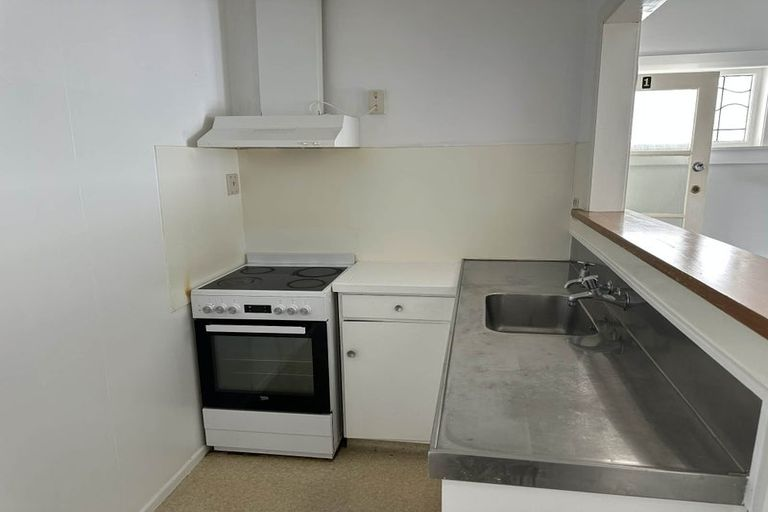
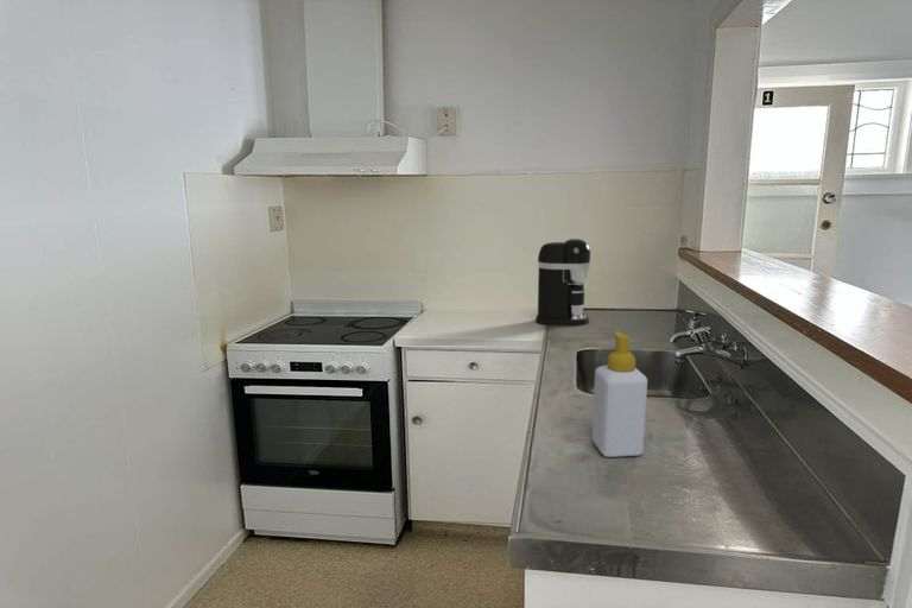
+ soap bottle (619, 393)
+ coffee maker (563, 280)
